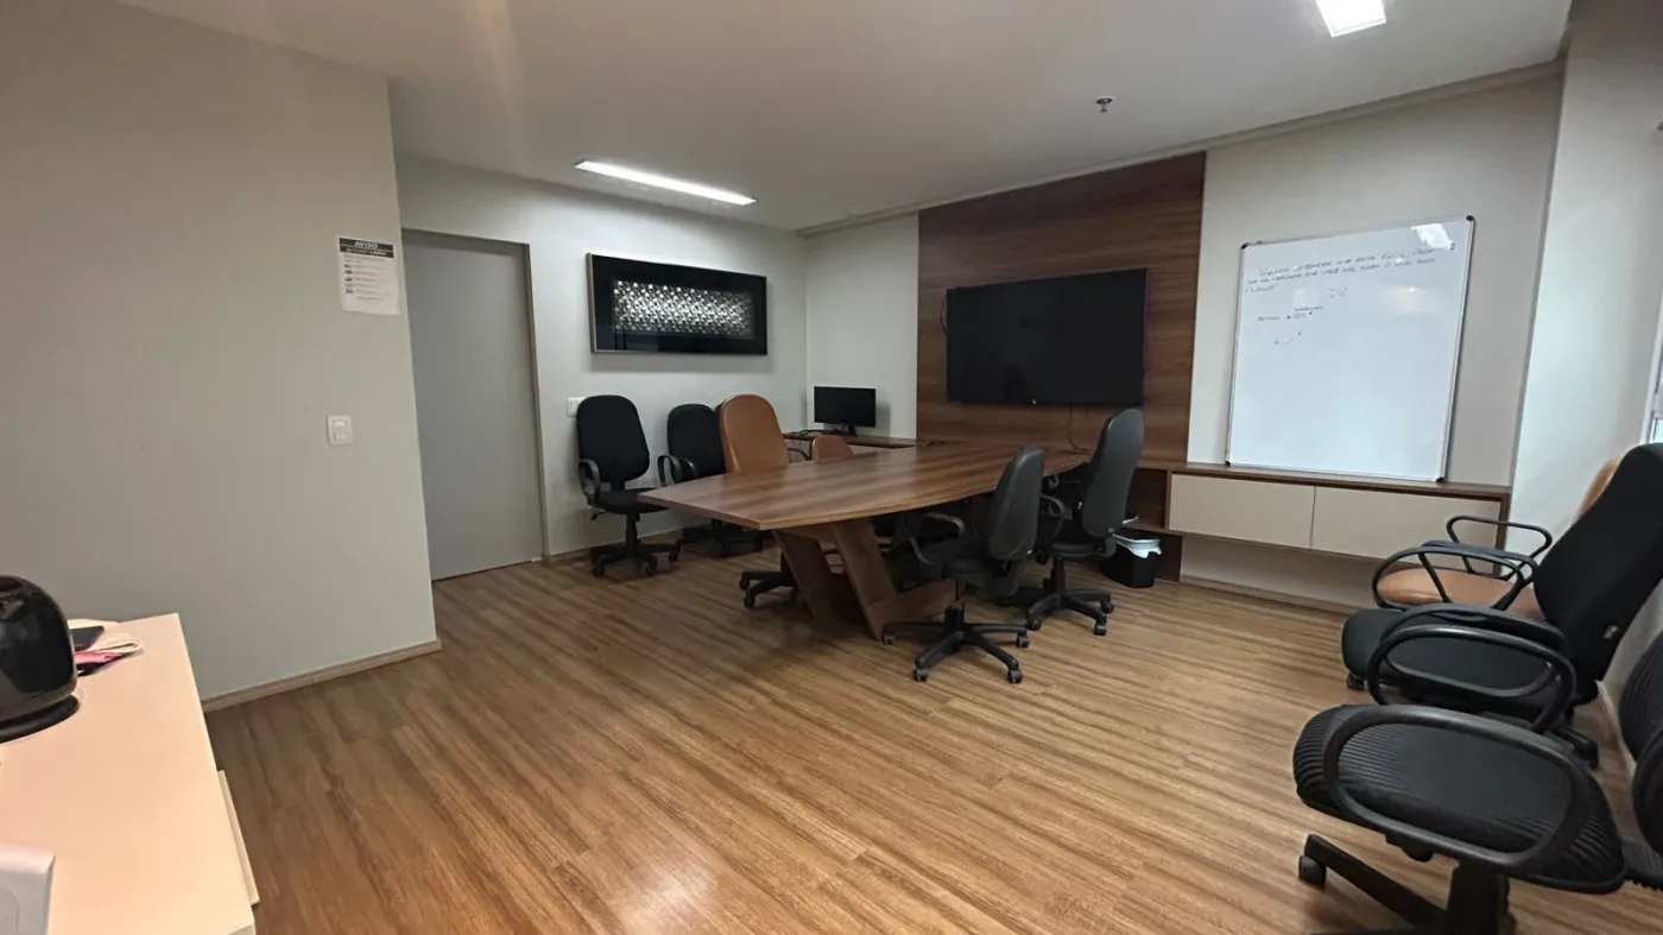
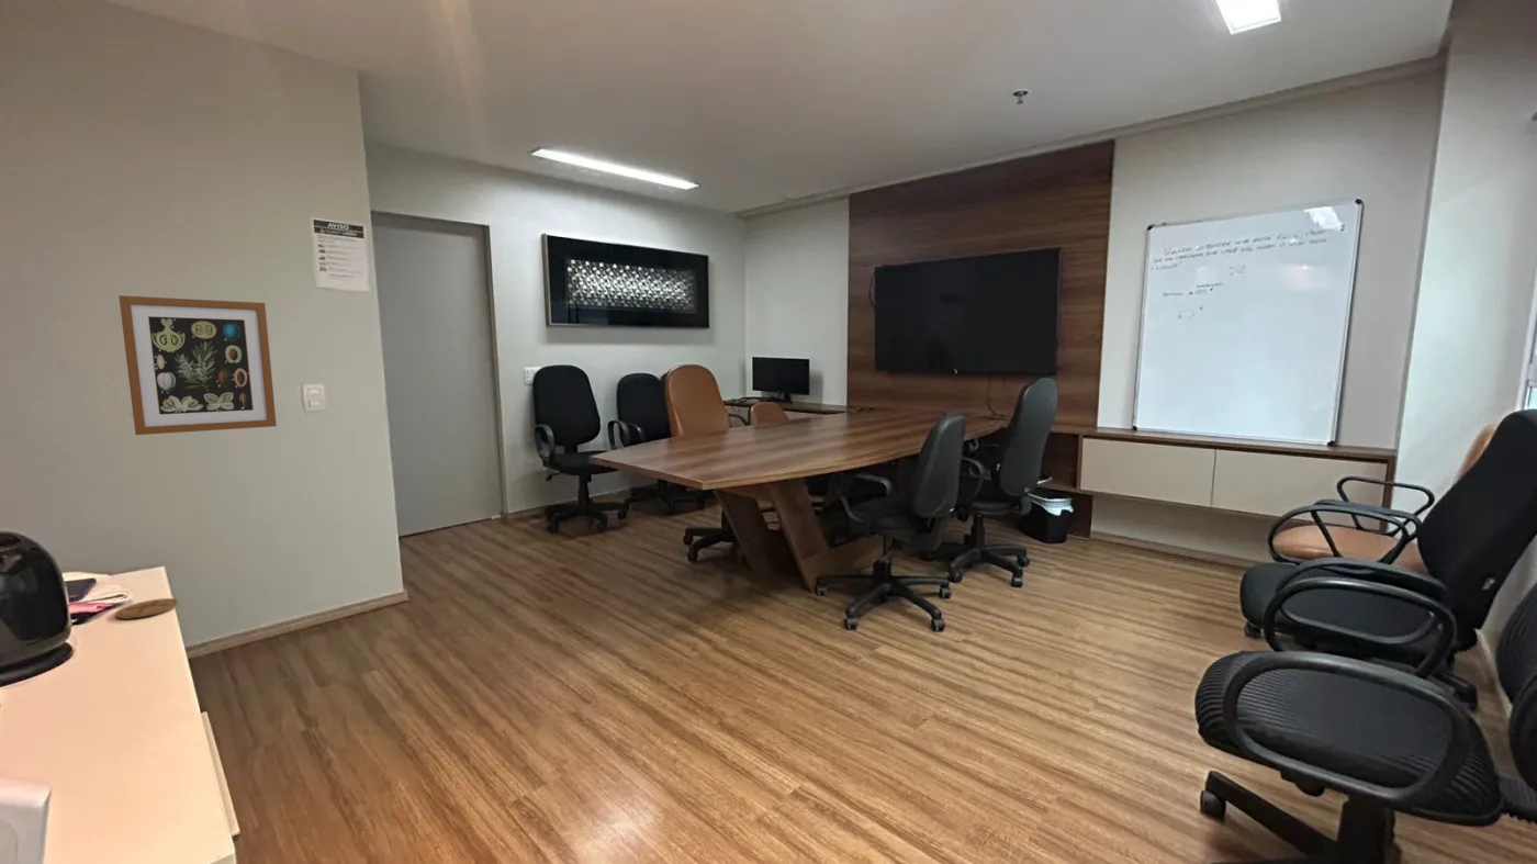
+ wall art (203, 366)
+ coaster (147, 608)
